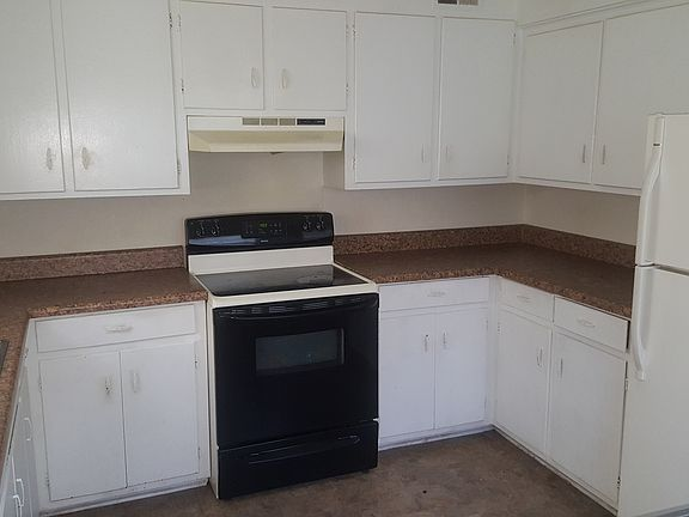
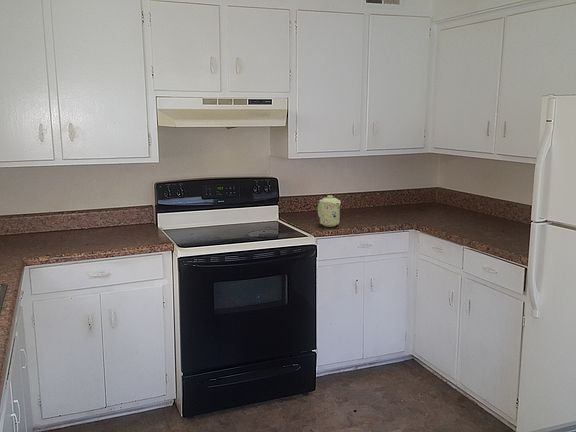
+ mug (328, 210)
